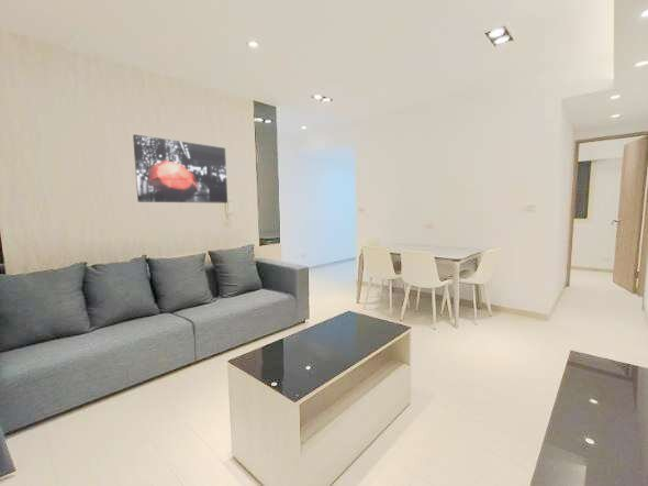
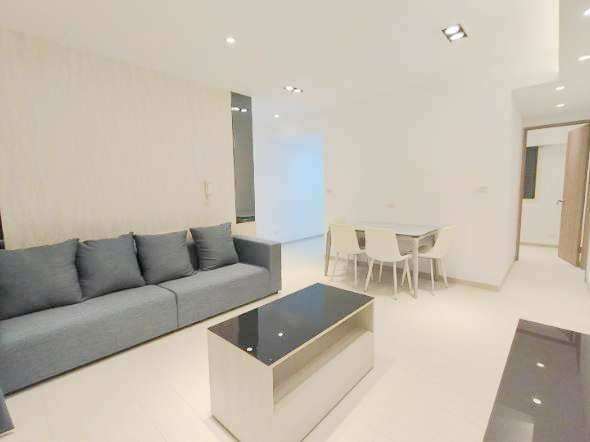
- wall art (185, 173)
